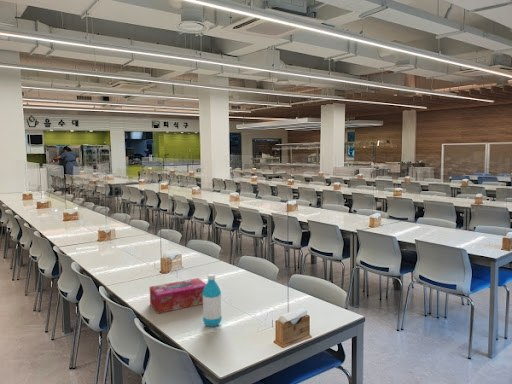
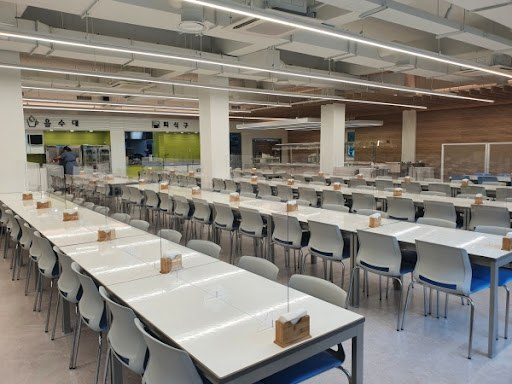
- water bottle (211, 299)
- tissue box (179, 294)
